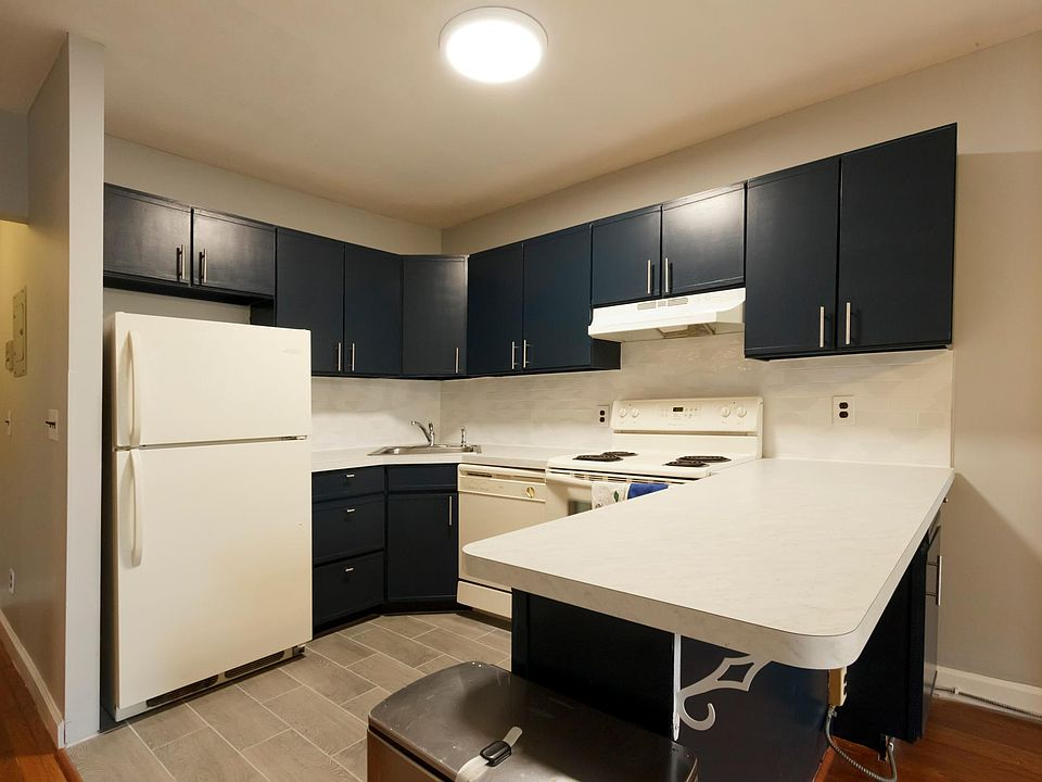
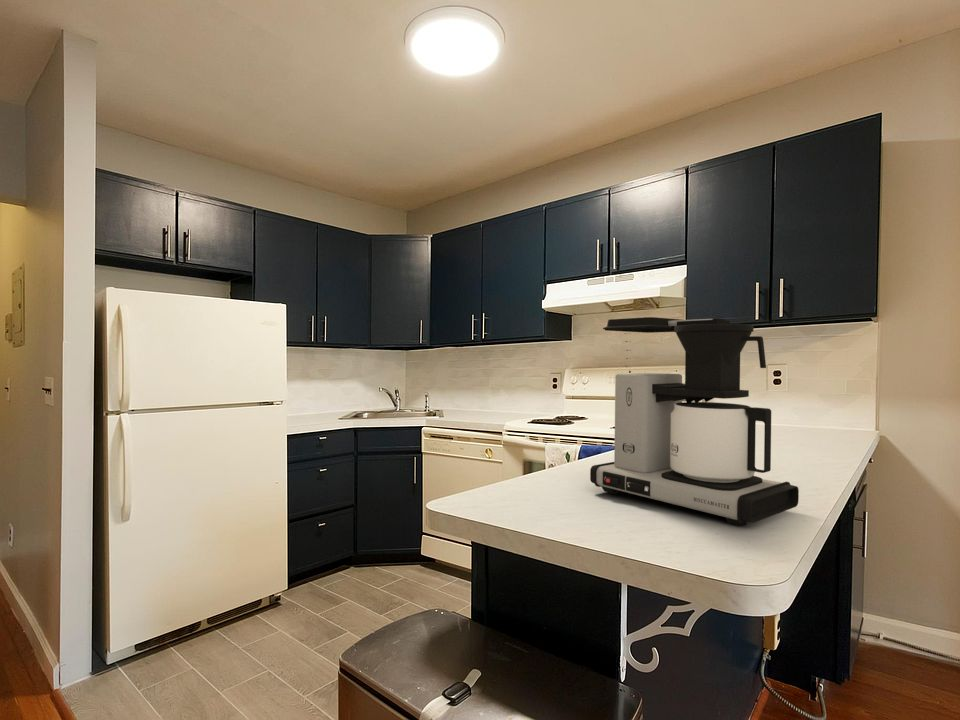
+ coffee maker (687, 409)
